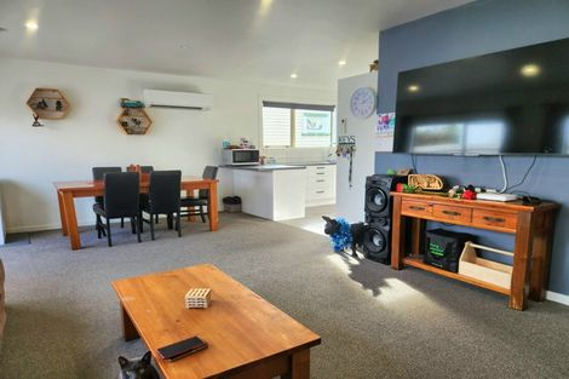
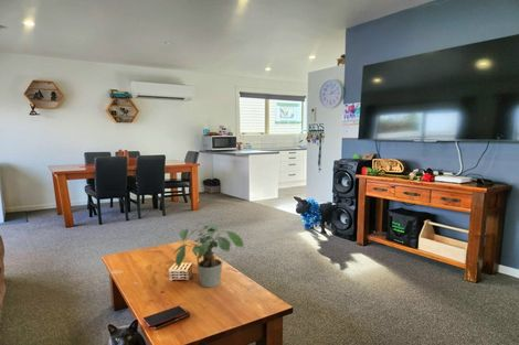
+ potted plant (203, 256)
